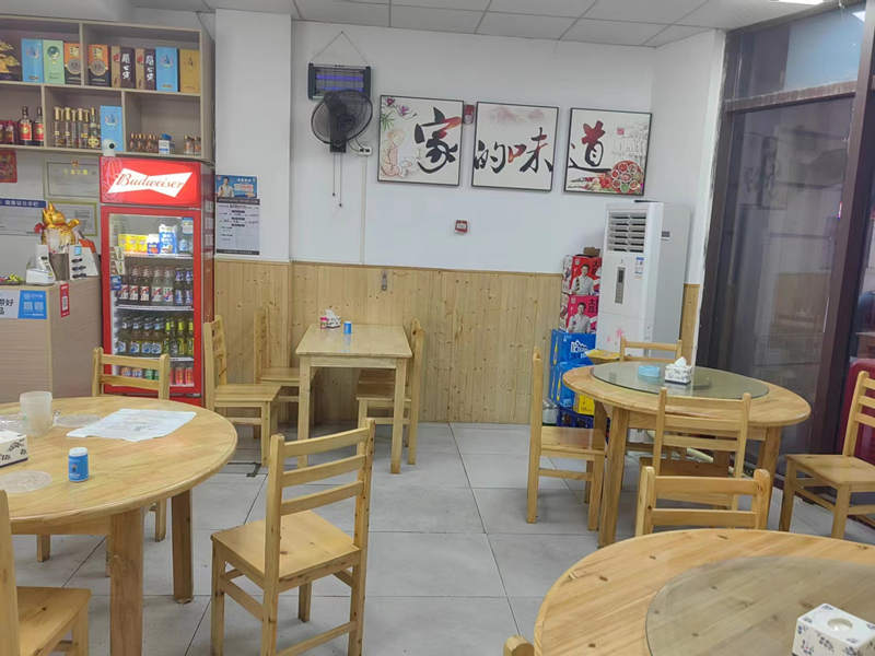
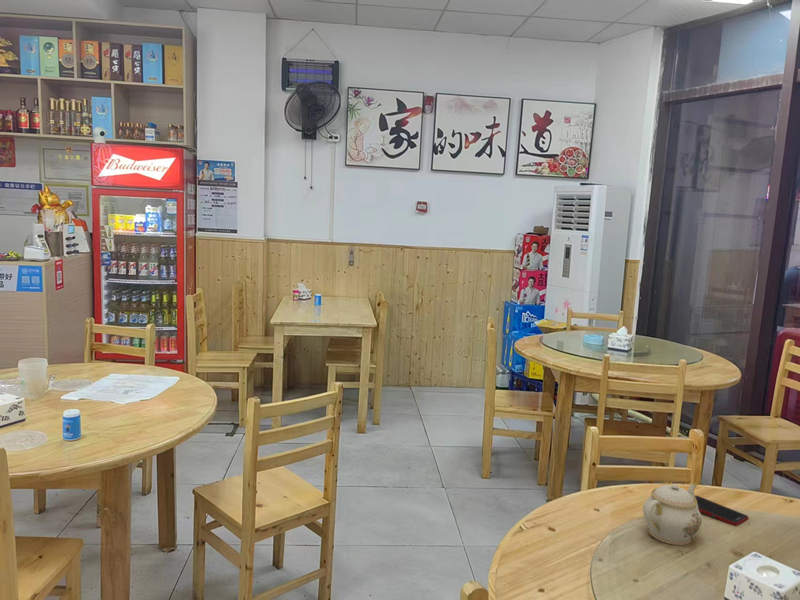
+ cell phone (714, 510)
+ teapot (671, 510)
